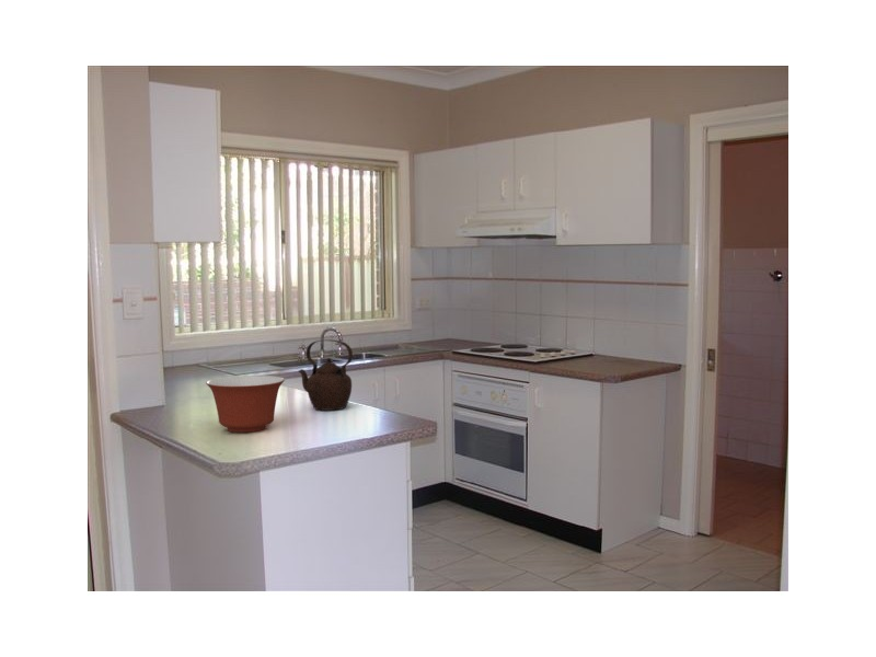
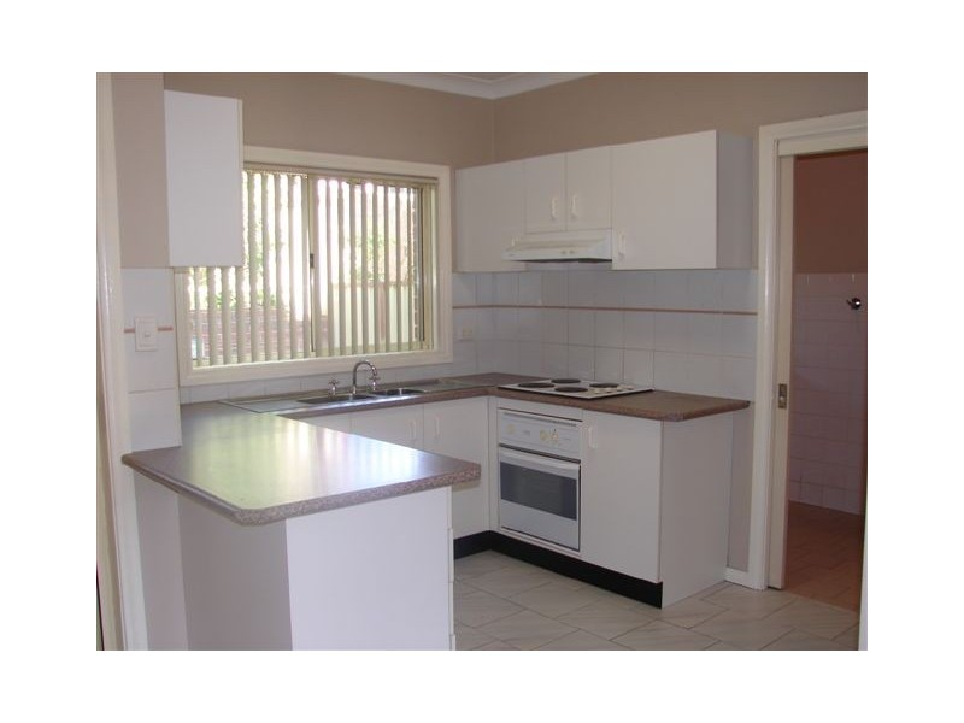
- mixing bowl (245, 404)
- teapot (323, 373)
